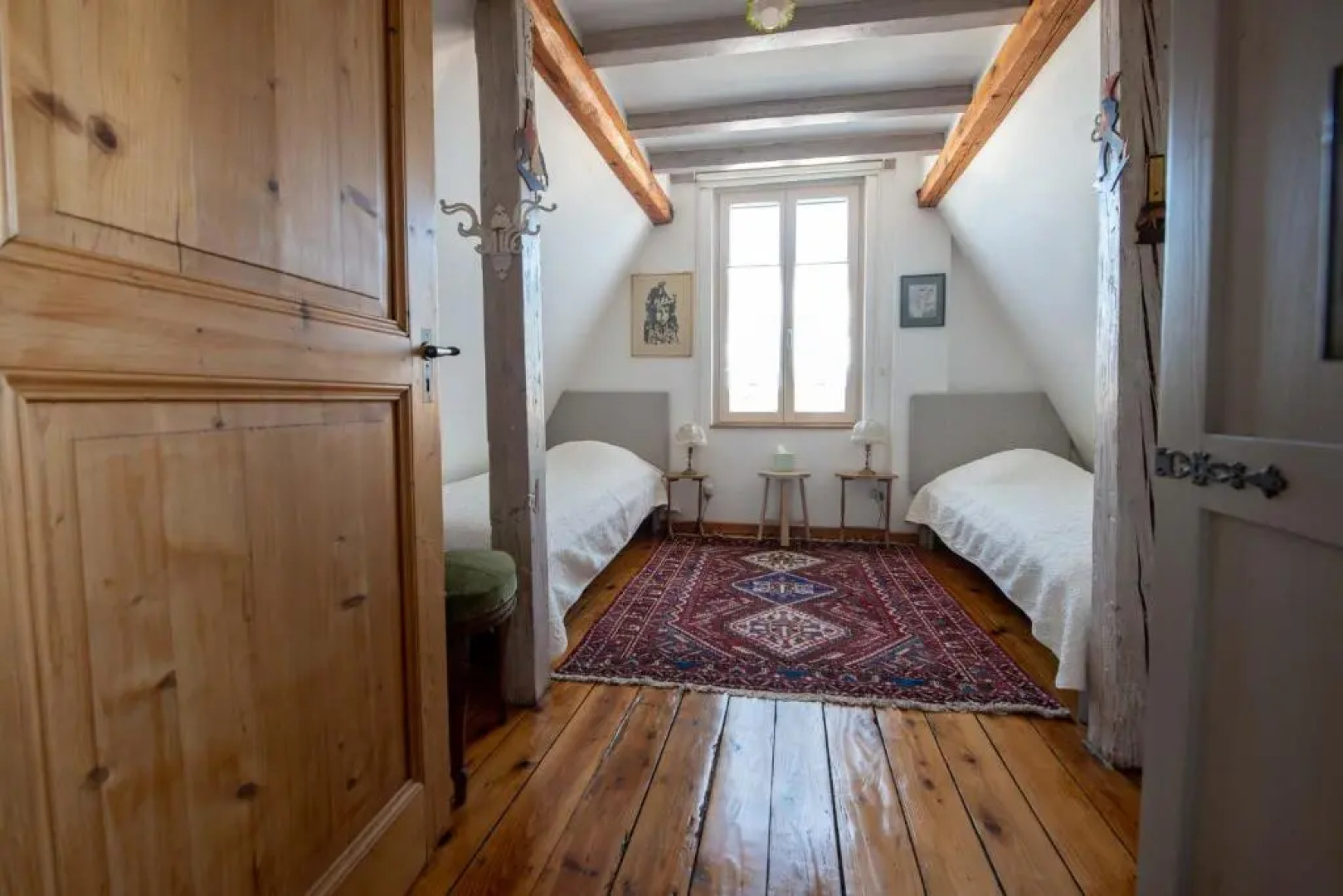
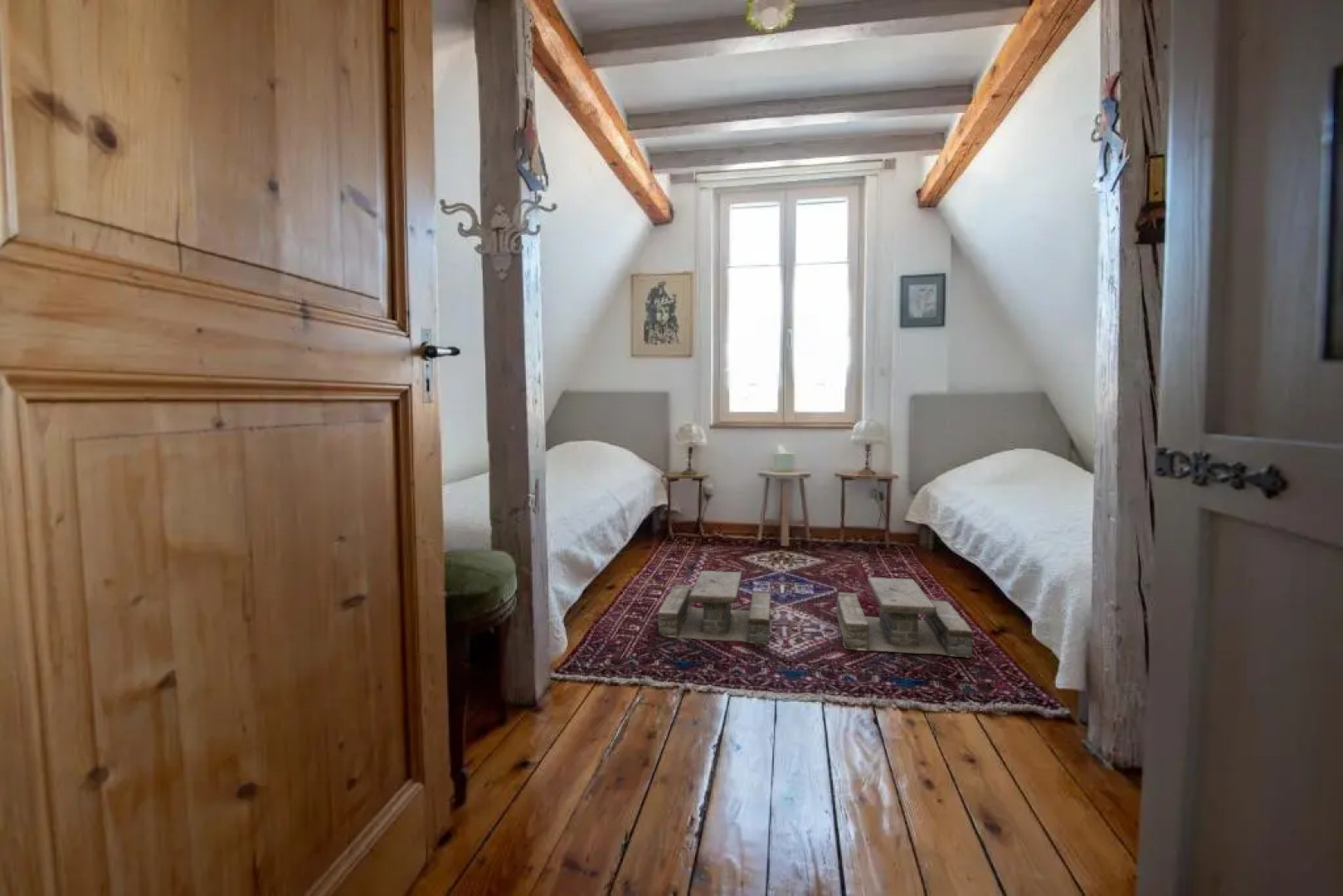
+ picnic table (836, 607)
